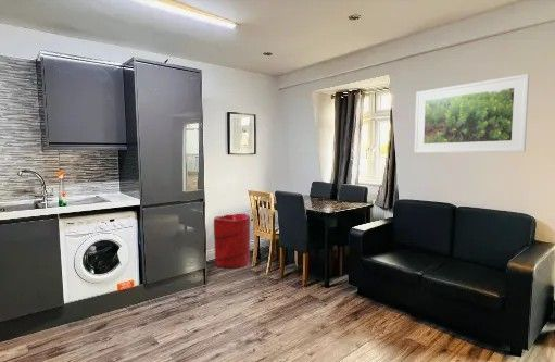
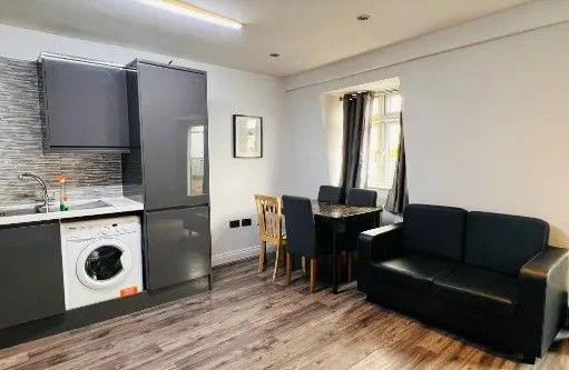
- laundry hamper (231, 238)
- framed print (464, 118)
